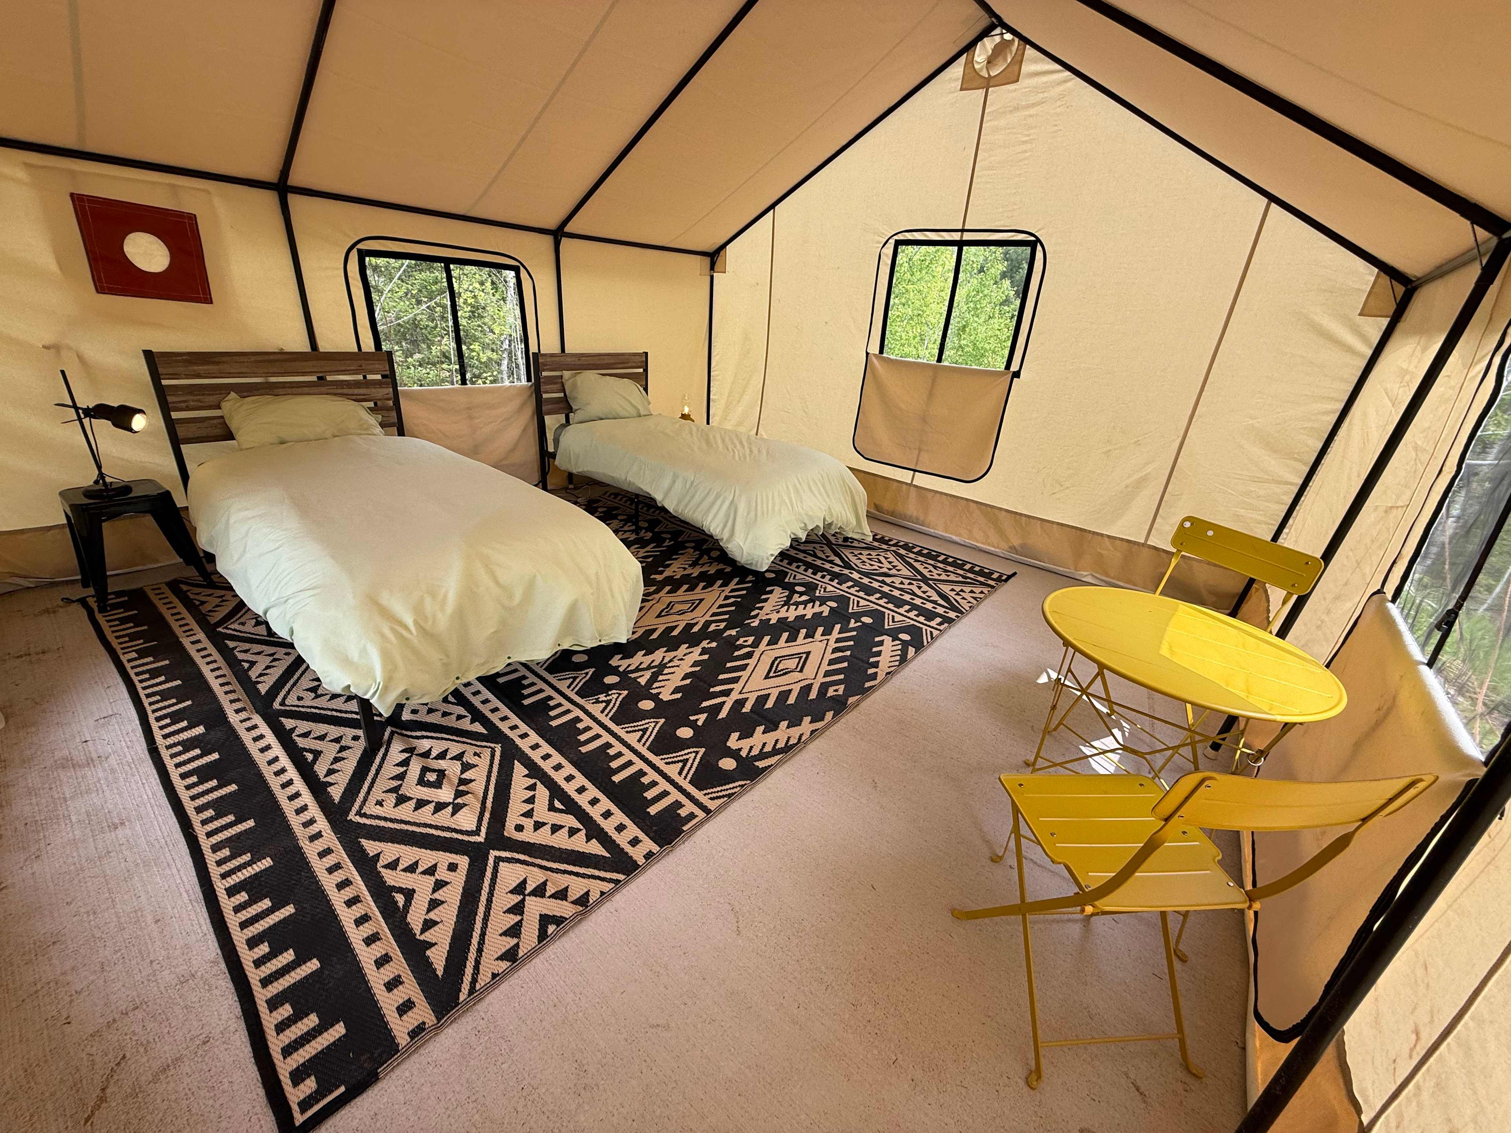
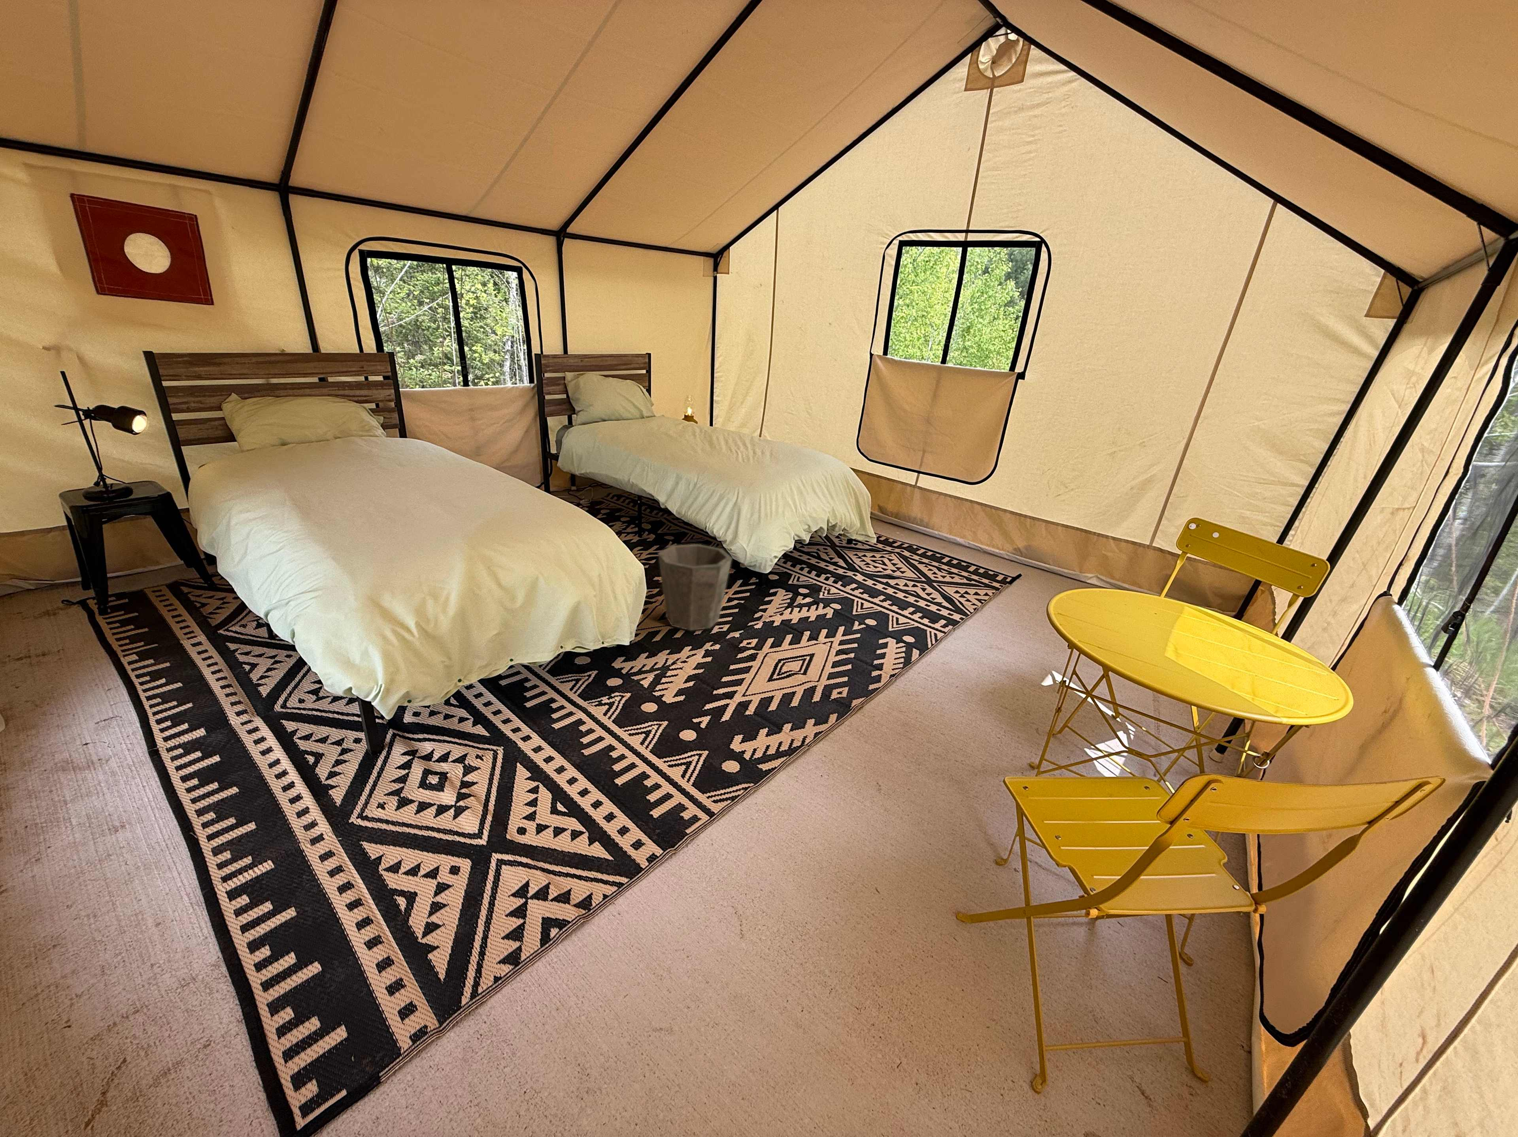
+ waste bin (693, 588)
